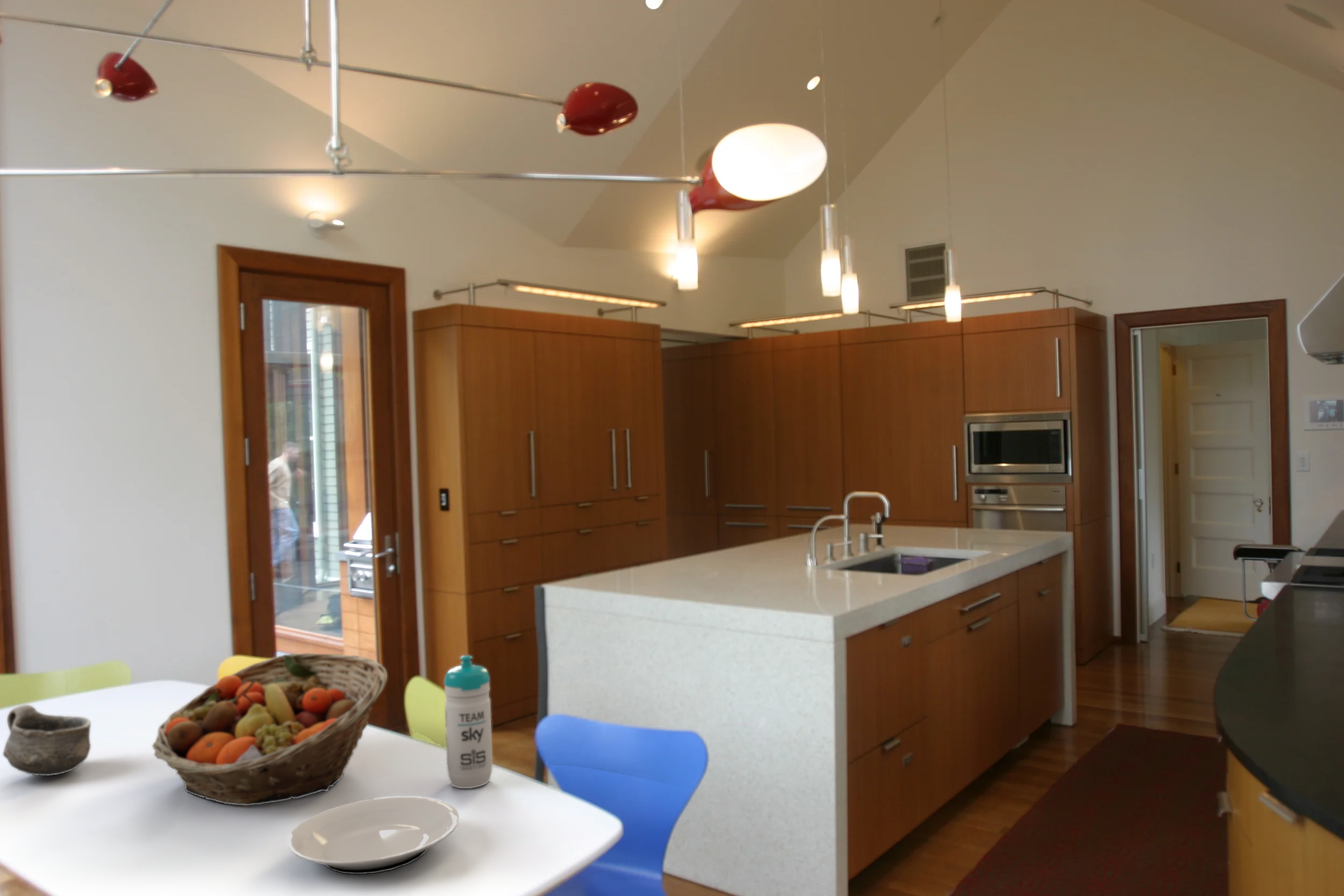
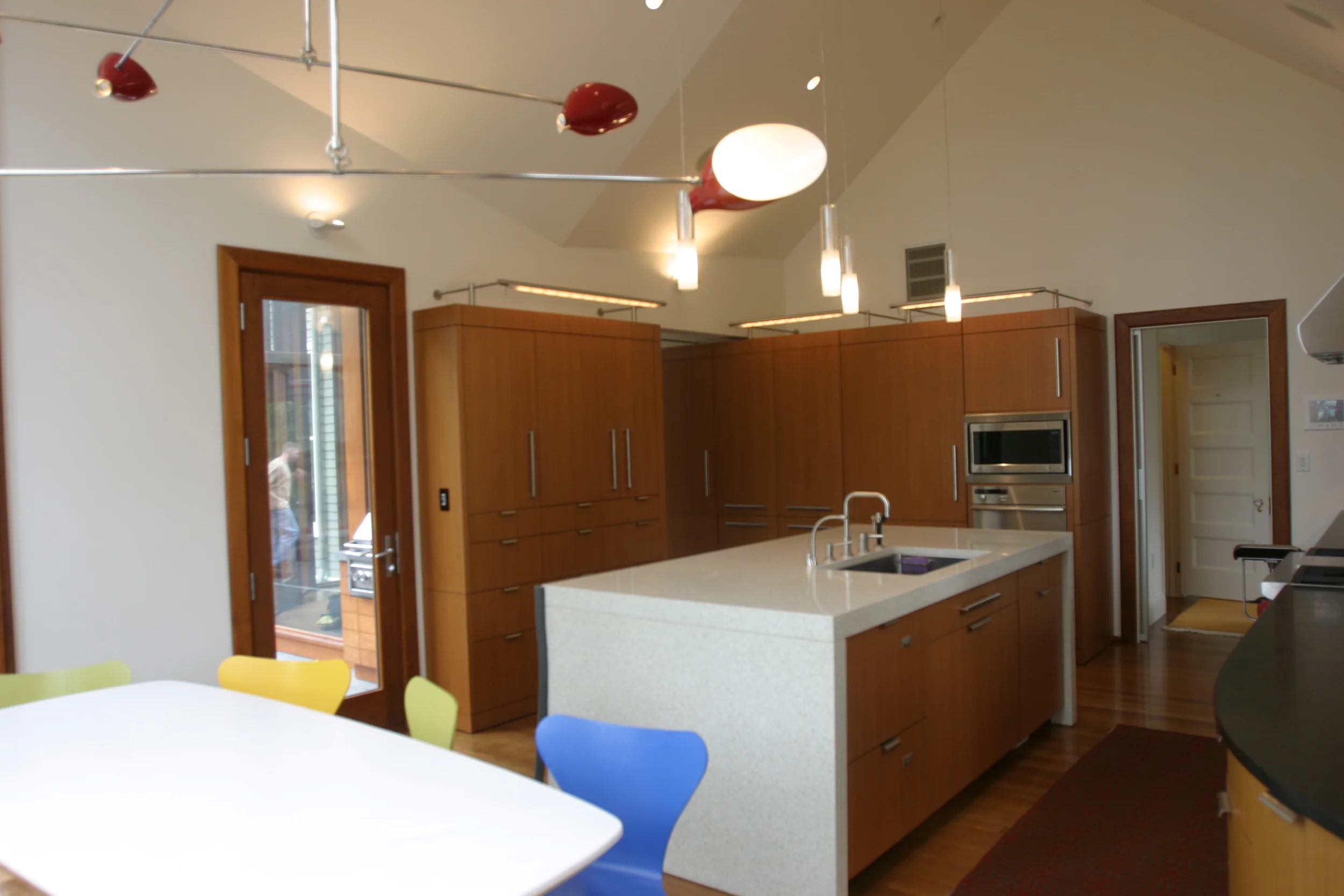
- bowl (43, 740)
- fruit basket (274, 723)
- plate (376, 838)
- water bottle (468, 719)
